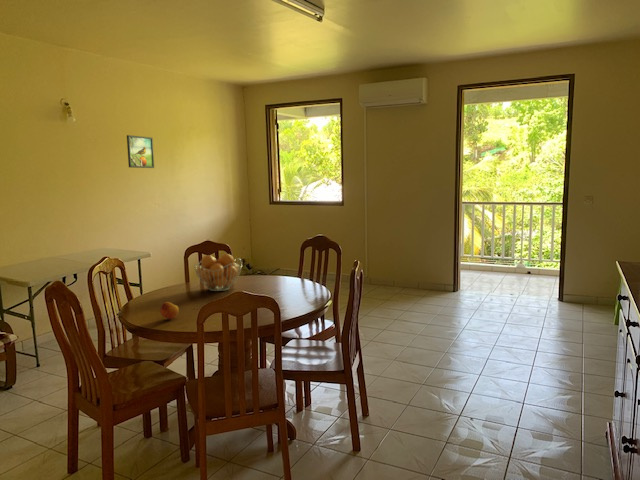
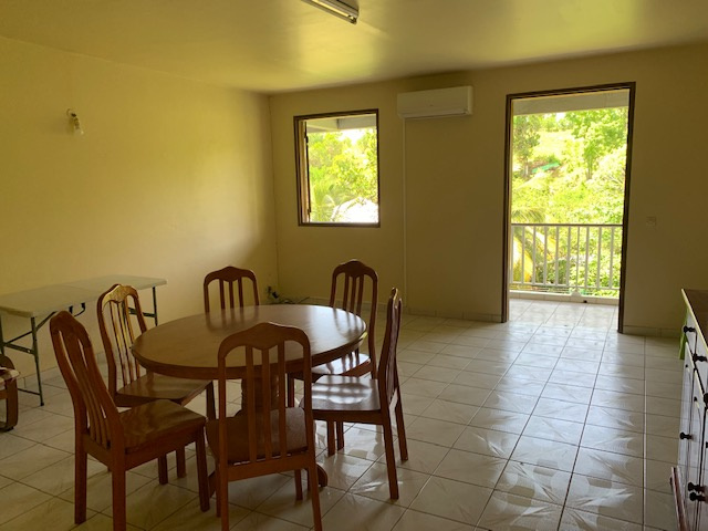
- fruit basket (218, 271)
- apple (169, 310)
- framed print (140, 152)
